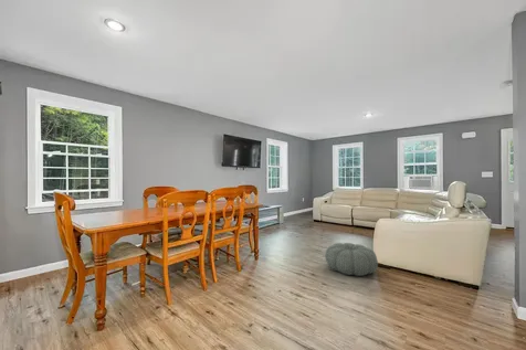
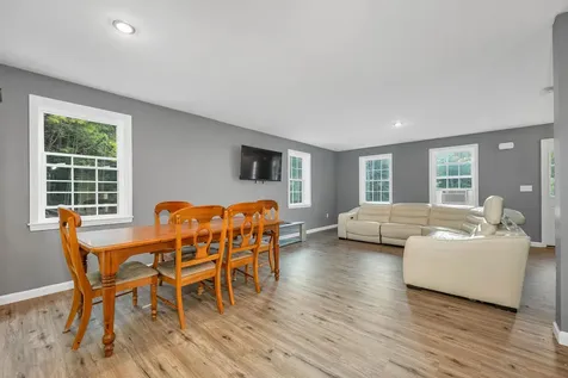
- pouf (350, 257)
